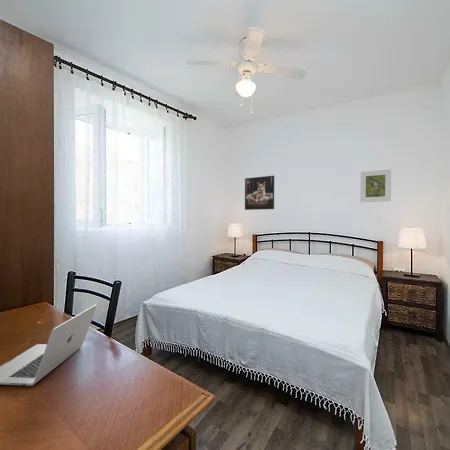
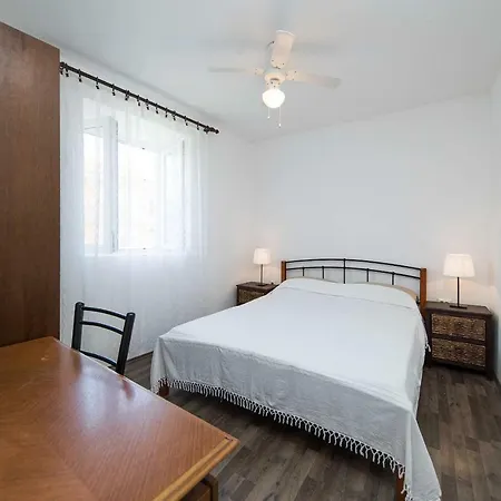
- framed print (375, 186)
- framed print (259, 193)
- laptop (48, 341)
